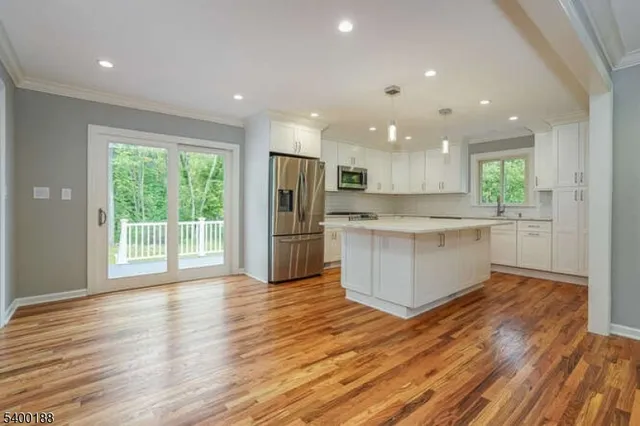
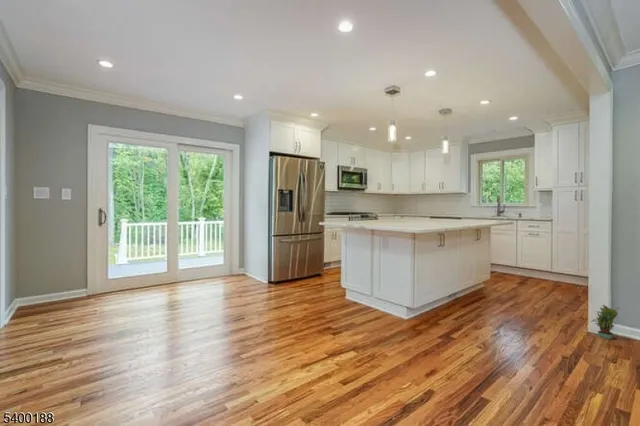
+ potted plant (604, 320)
